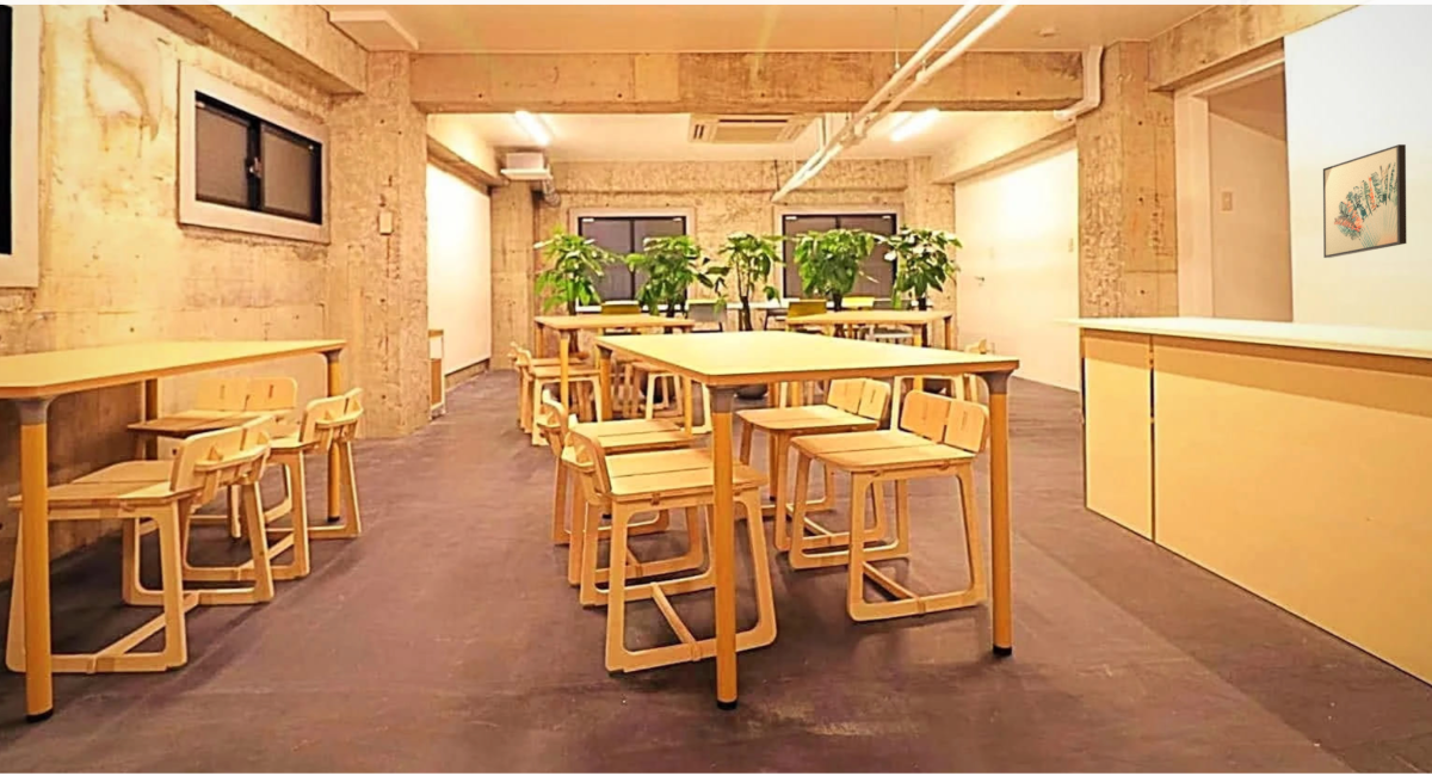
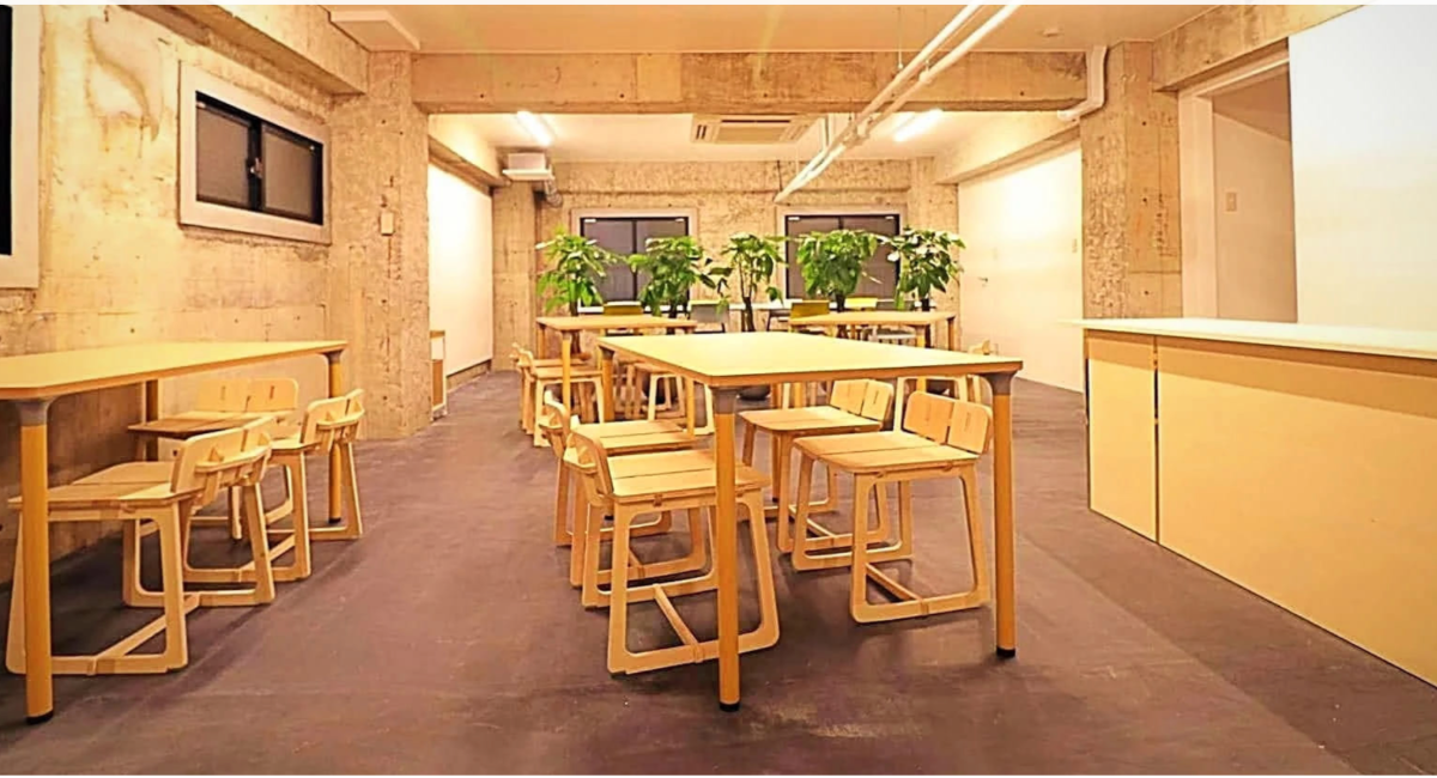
- wall art (1362, 204)
